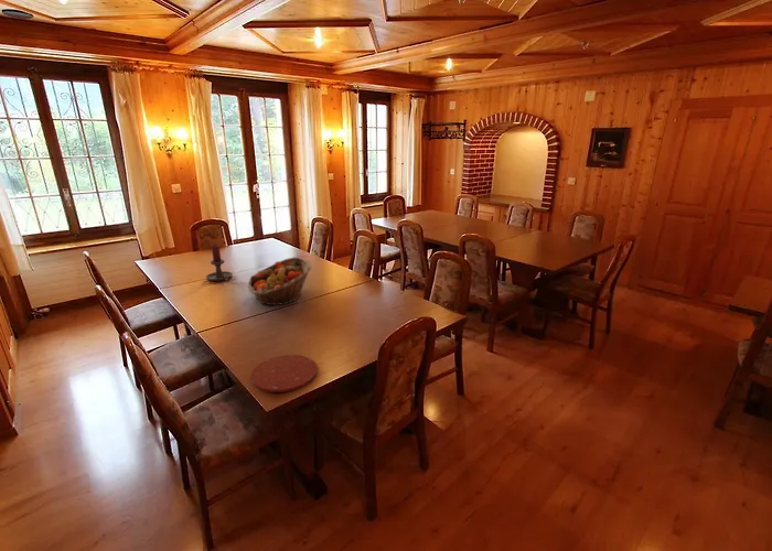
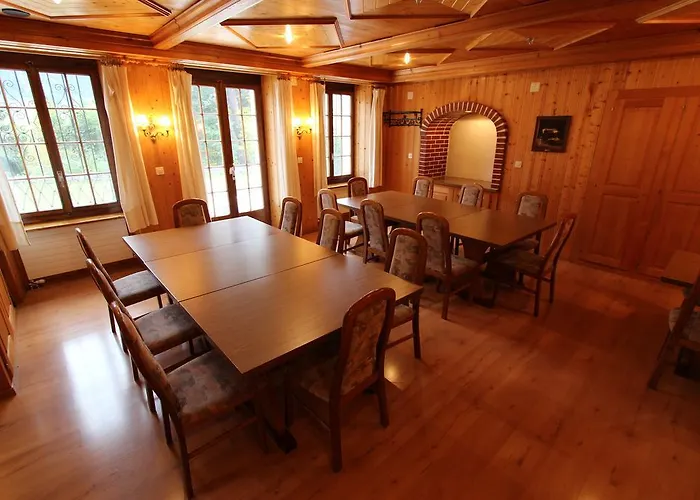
- plate (285, 371)
- fruit basket (280, 280)
- candle holder (218, 261)
